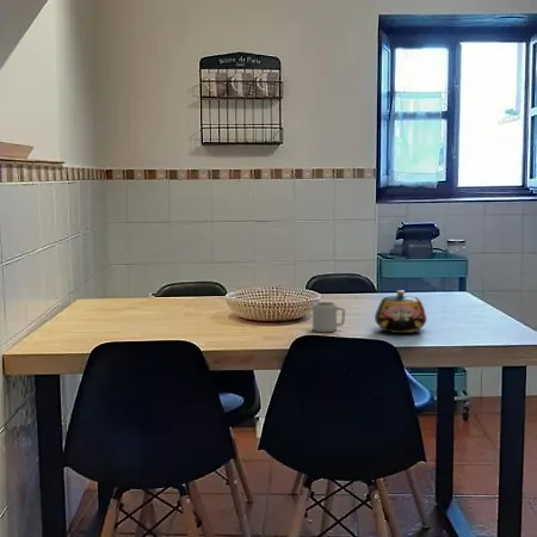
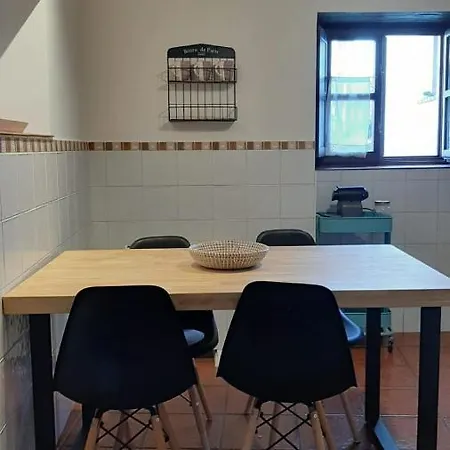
- cup (328, 316)
- teapot (400, 309)
